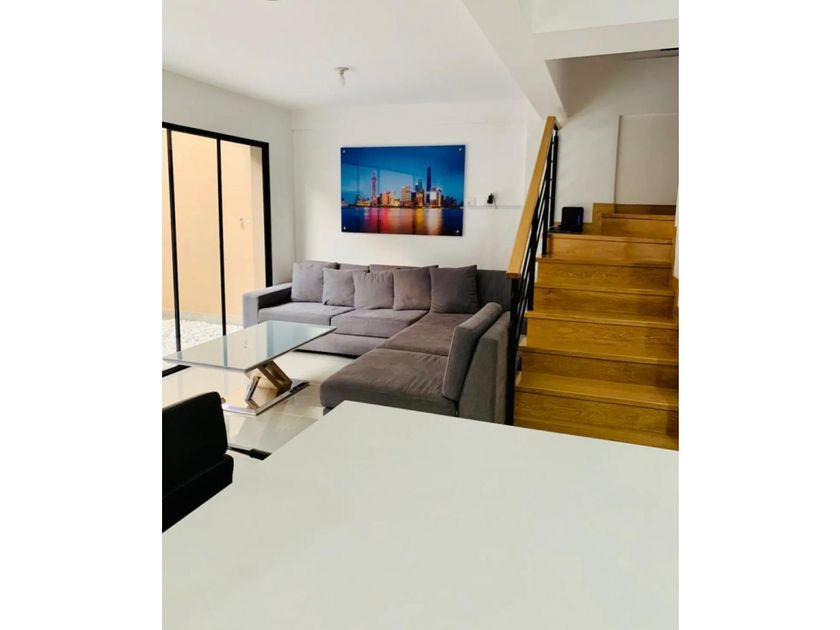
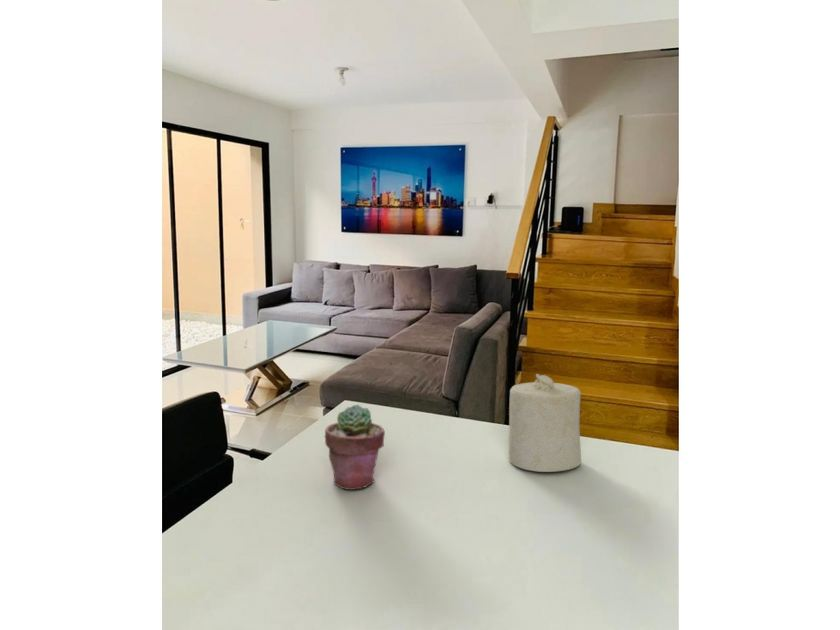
+ potted succulent (354, 444)
+ candle (545, 417)
